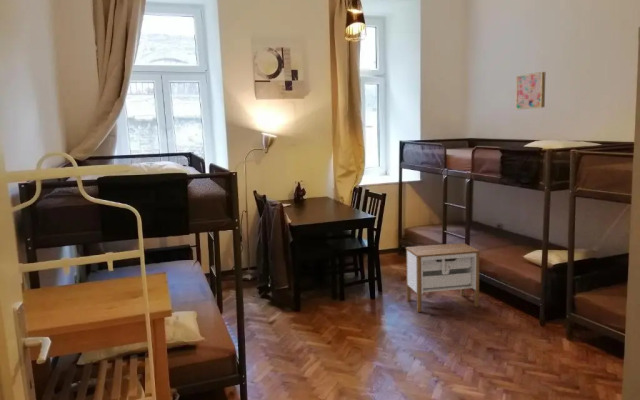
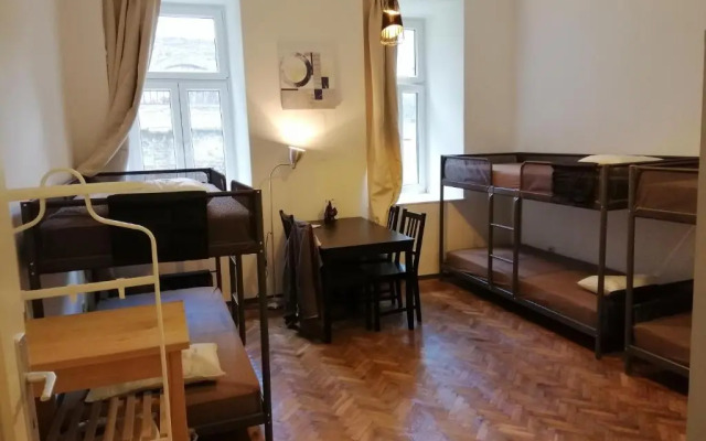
- nightstand (441, 276)
- wall art (530, 91)
